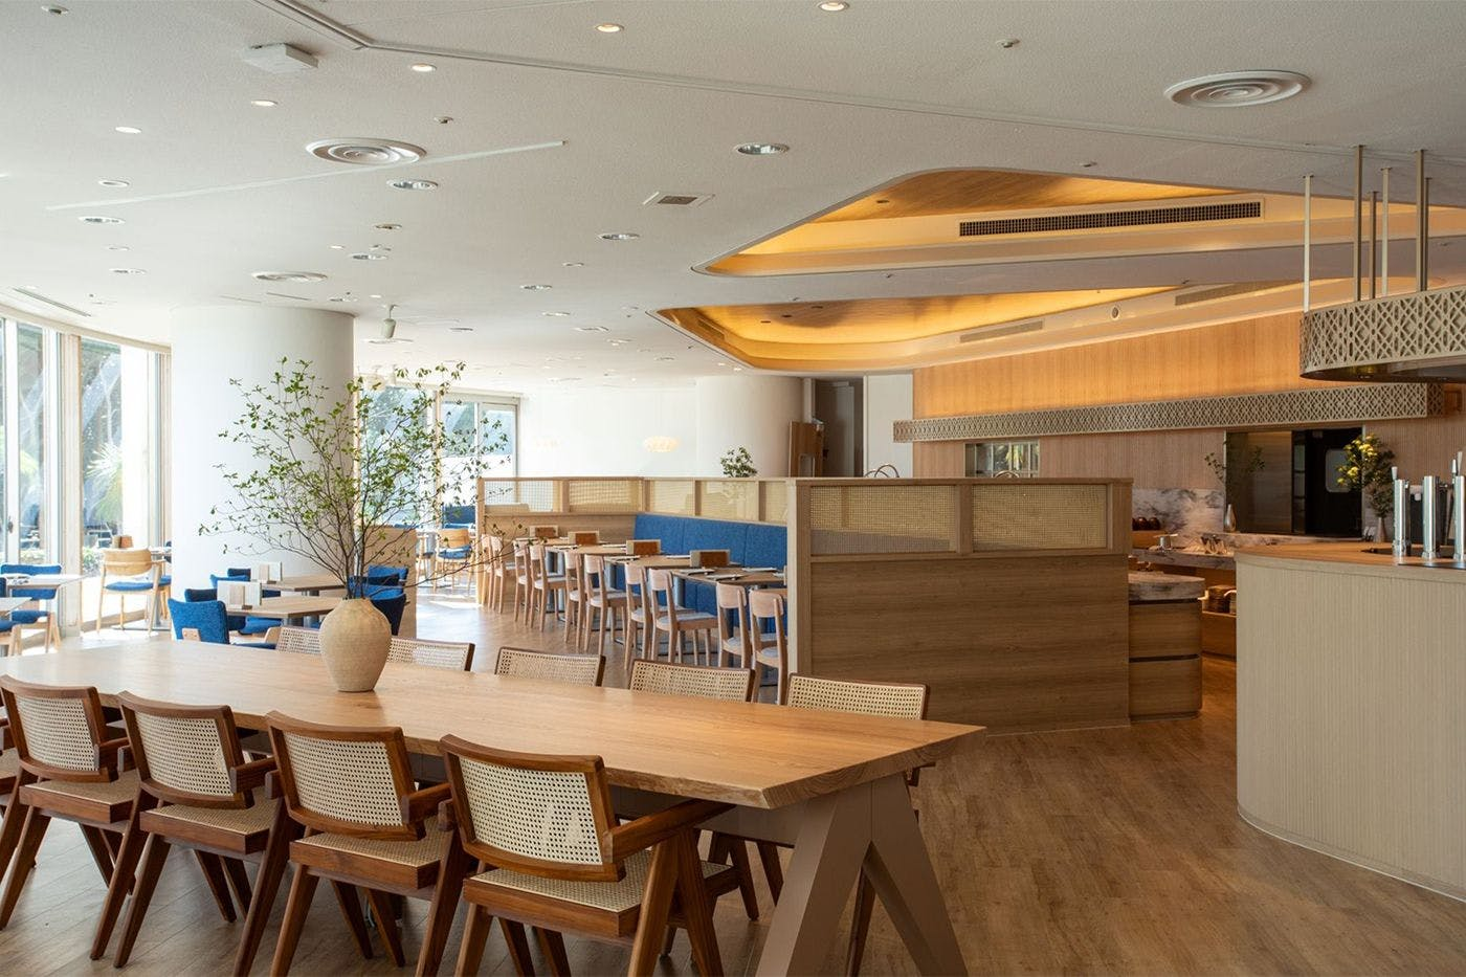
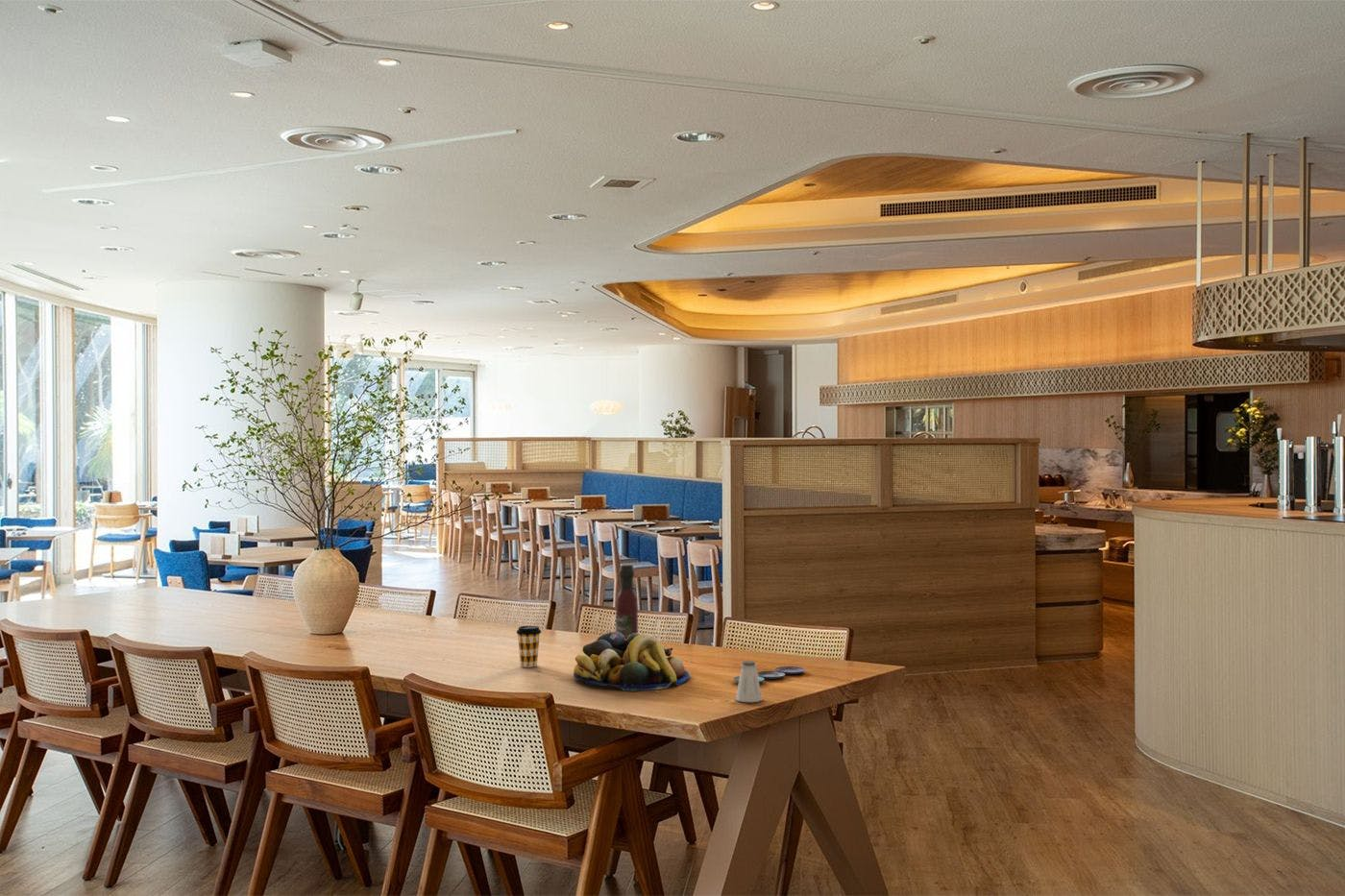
+ plate (770, 675)
+ wine bottle (626, 610)
+ coffee cup (528, 646)
+ saltshaker (748, 680)
+ fruit bowl (632, 656)
